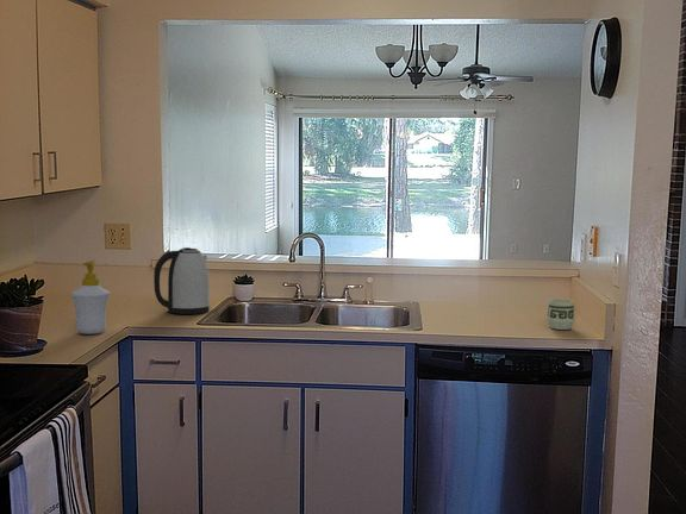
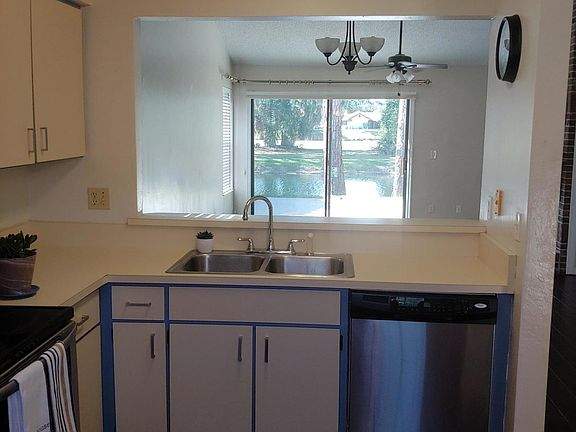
- cup (560, 314)
- kettle (181, 280)
- soap bottle (91, 296)
